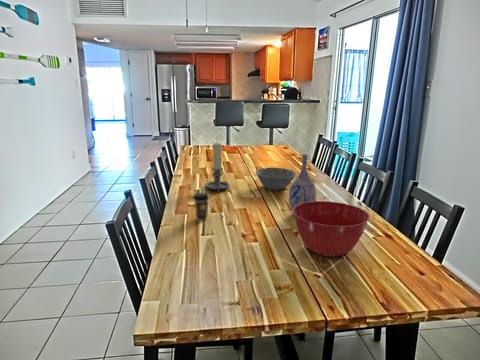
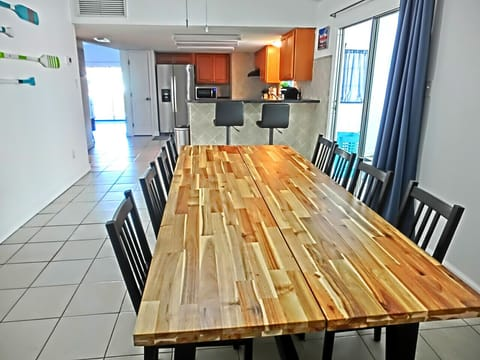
- mixing bowl (328, 230)
- candle holder (217, 166)
- coffee cup (201, 206)
- bowl (275, 179)
- vase (303, 185)
